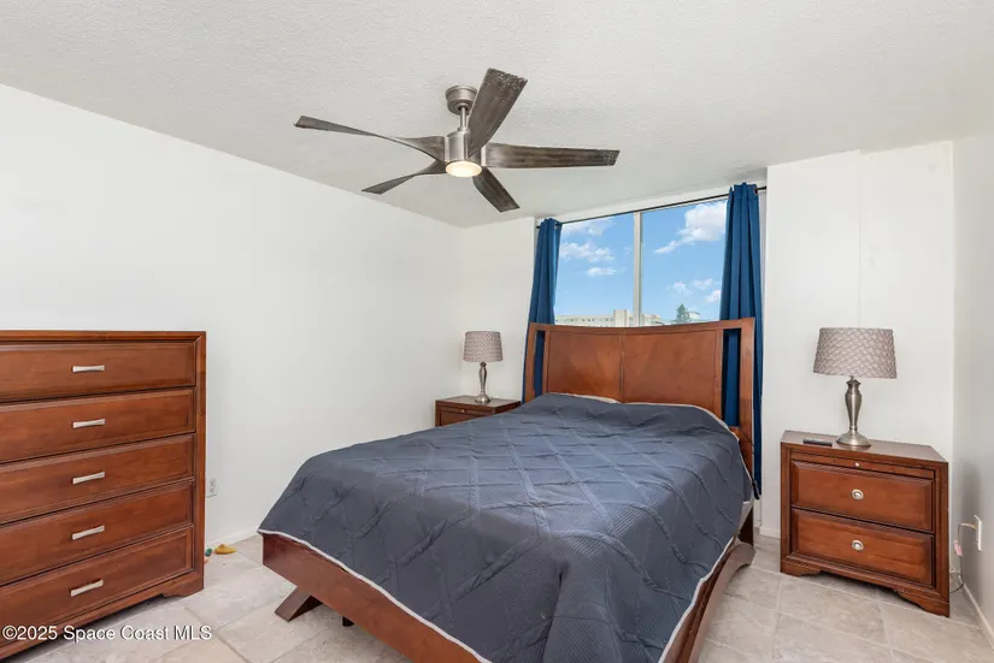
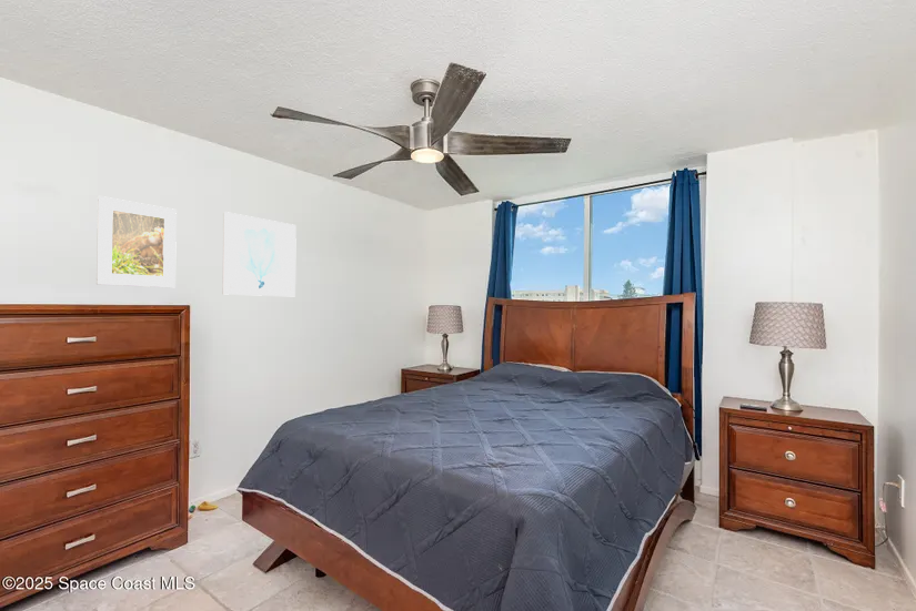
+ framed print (139, 244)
+ wall art (261, 256)
